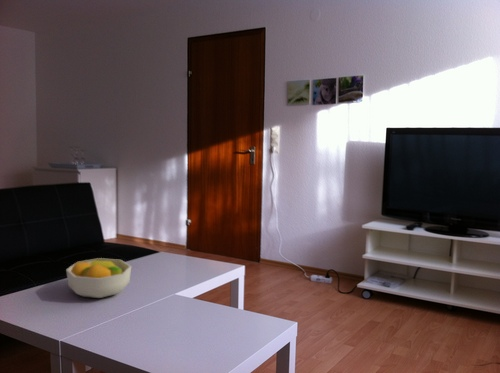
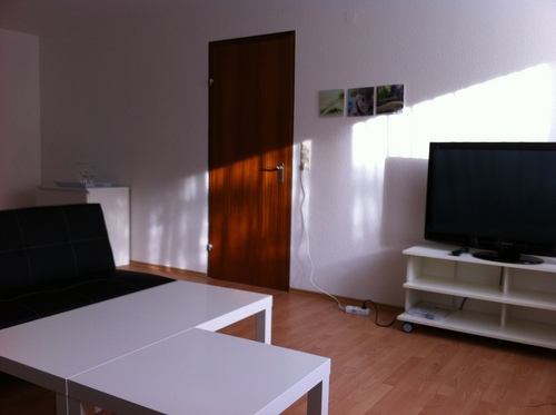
- fruit bowl (99, 273)
